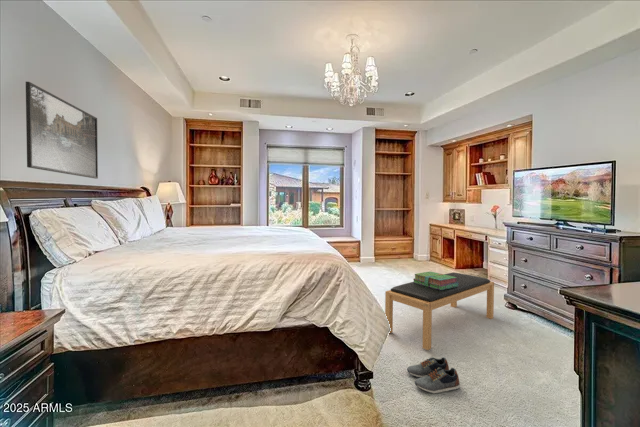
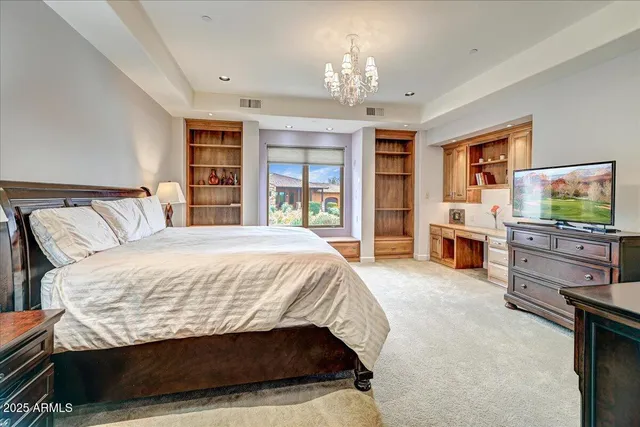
- shoe (432, 372)
- stack of books (435, 279)
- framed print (68, 138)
- bench (442, 302)
